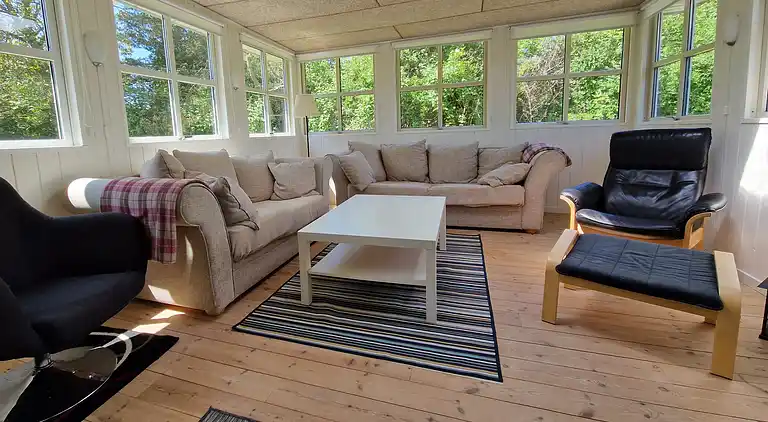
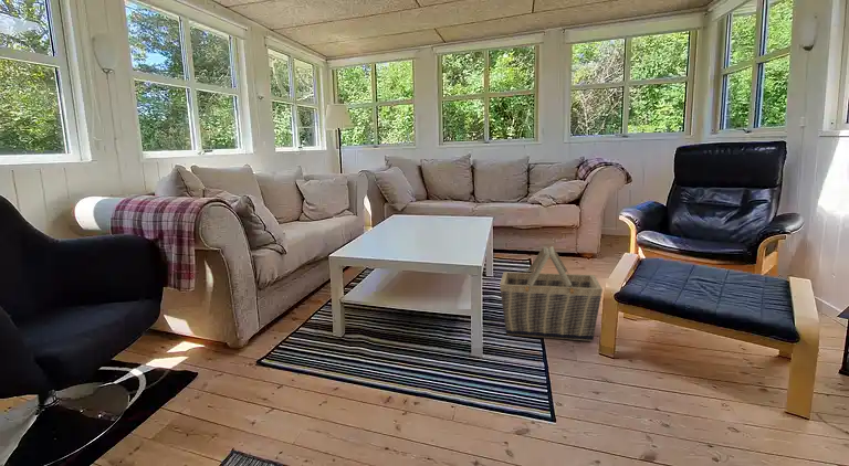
+ basket (548, 289)
